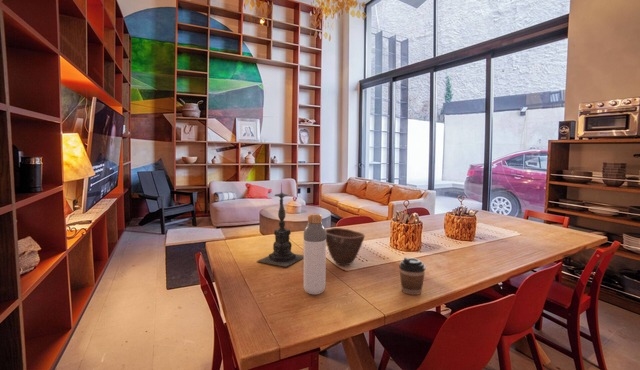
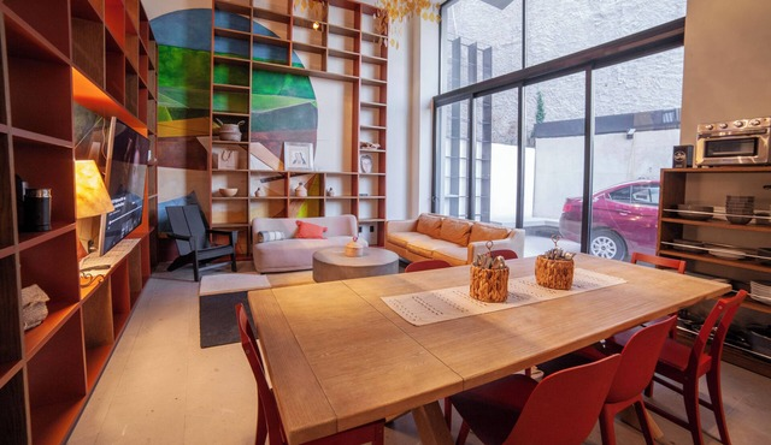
- bowl (343, 247)
- candle holder (282, 221)
- bottle (314, 253)
- coffee cup (411, 274)
